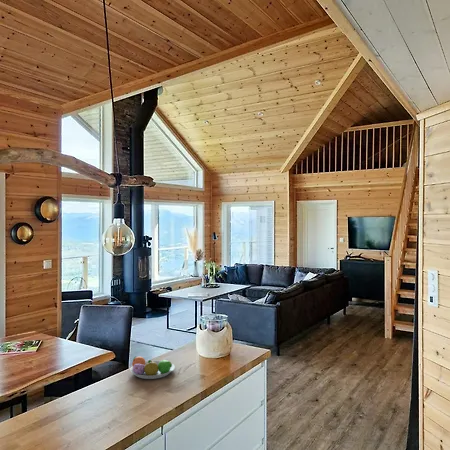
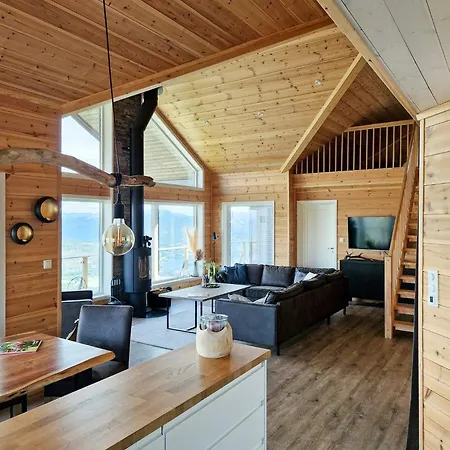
- fruit bowl (153, 363)
